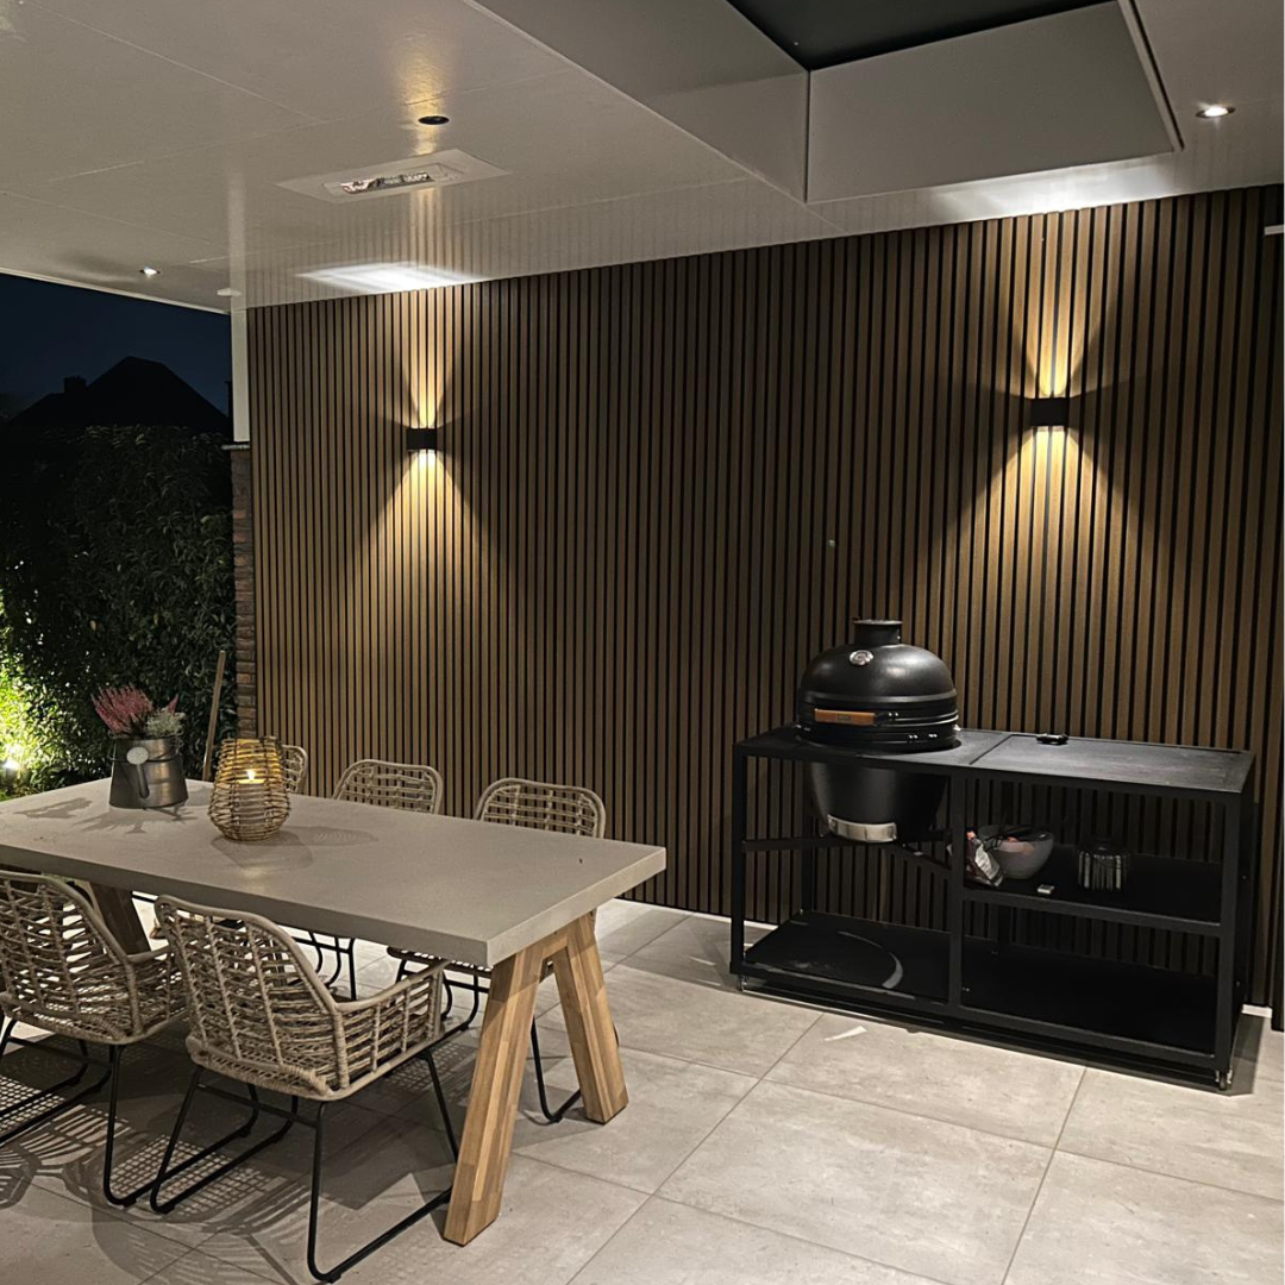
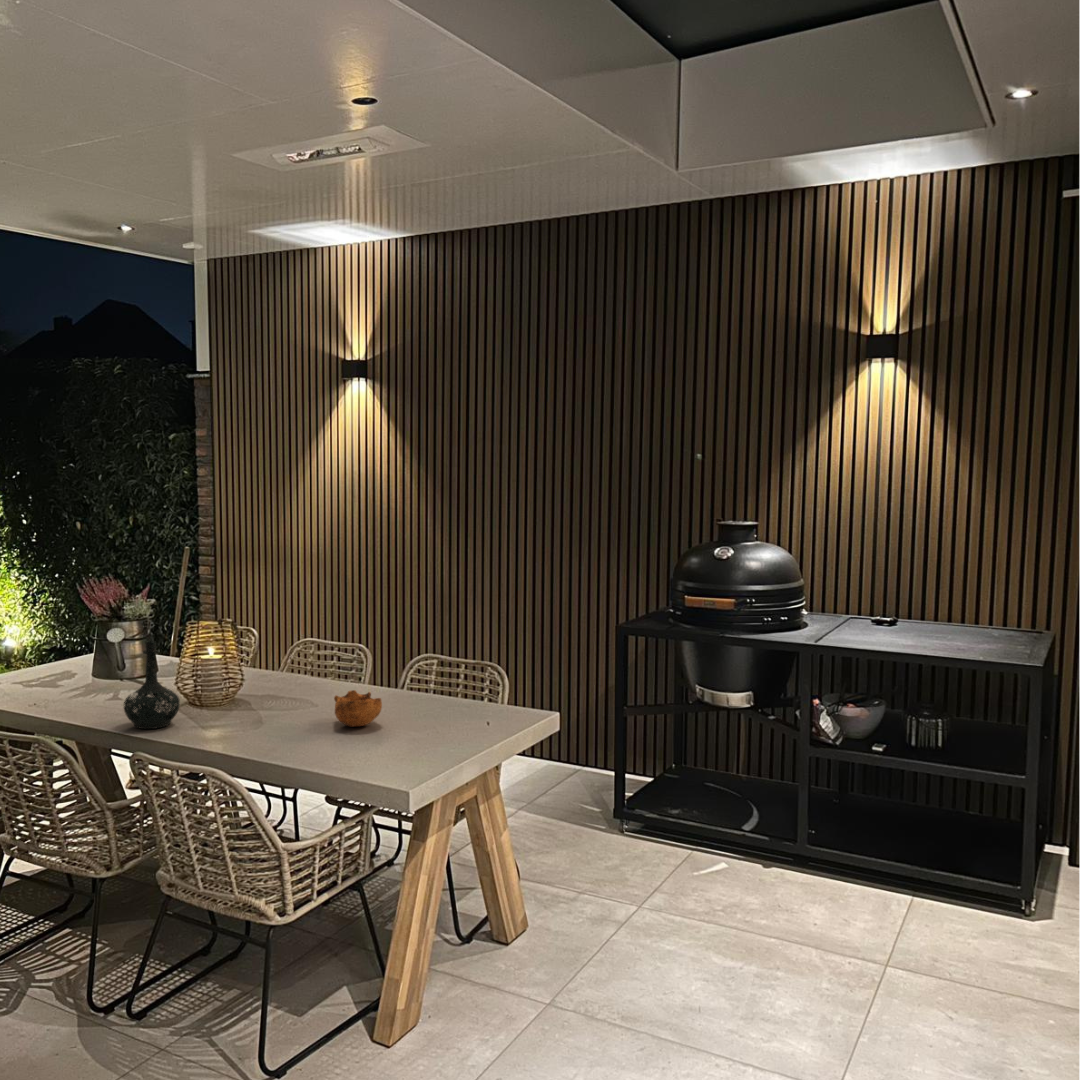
+ bottle (151, 683)
+ bowl (356, 708)
